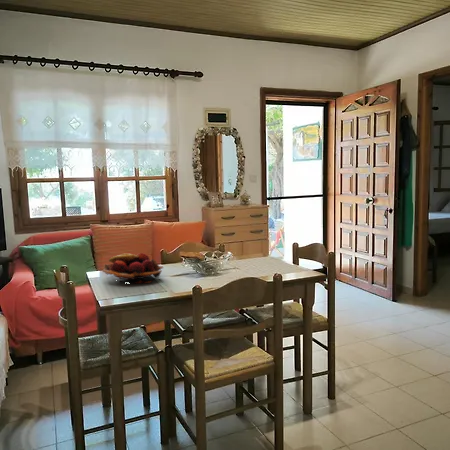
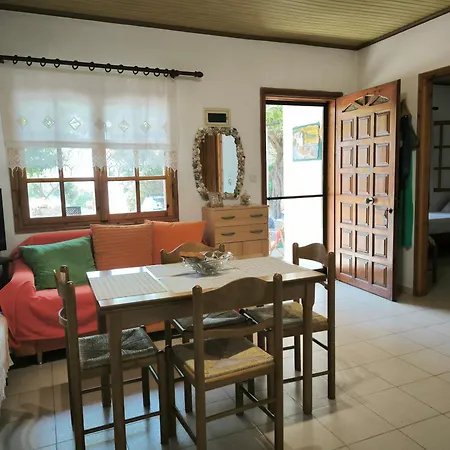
- fruit basket (132, 266)
